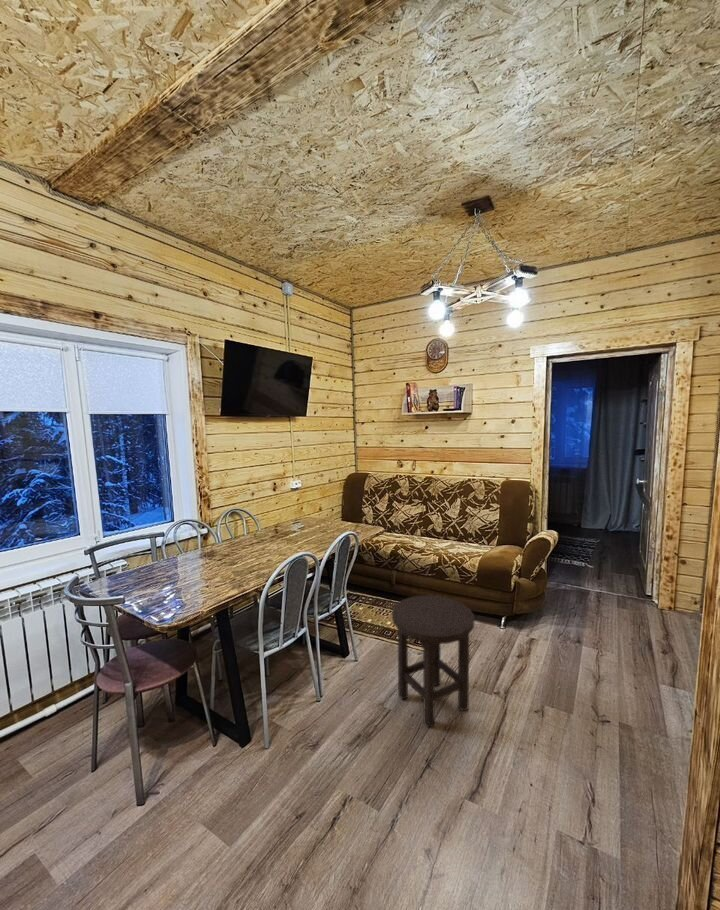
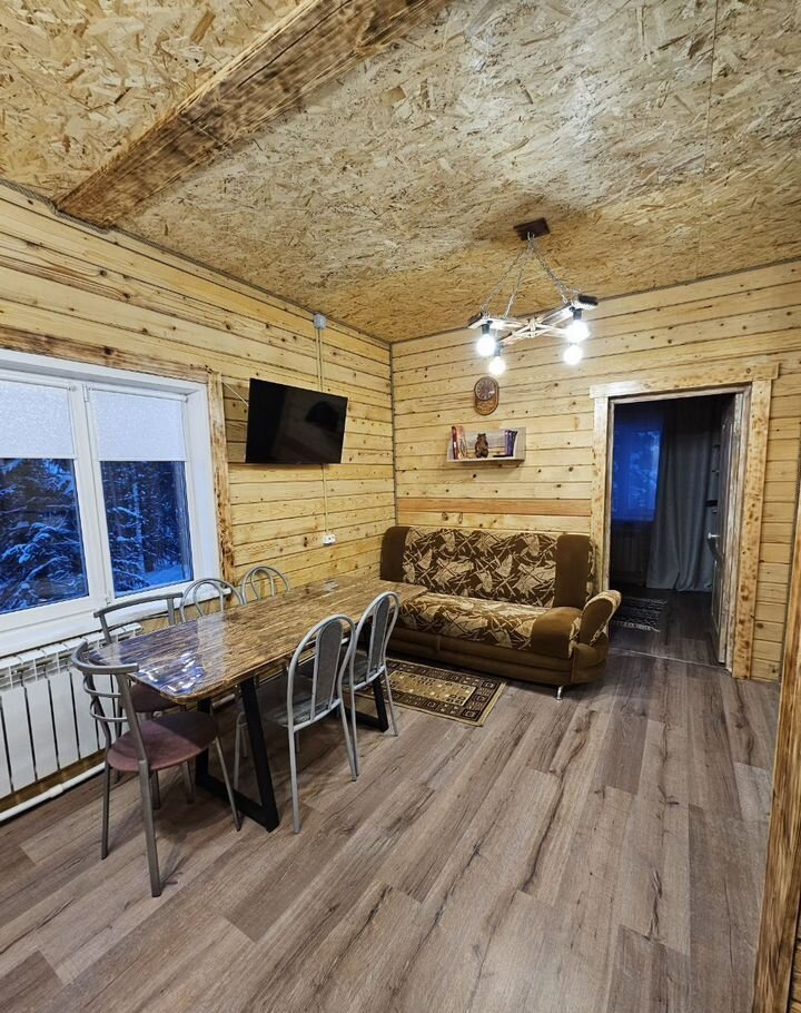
- stool (432, 658)
